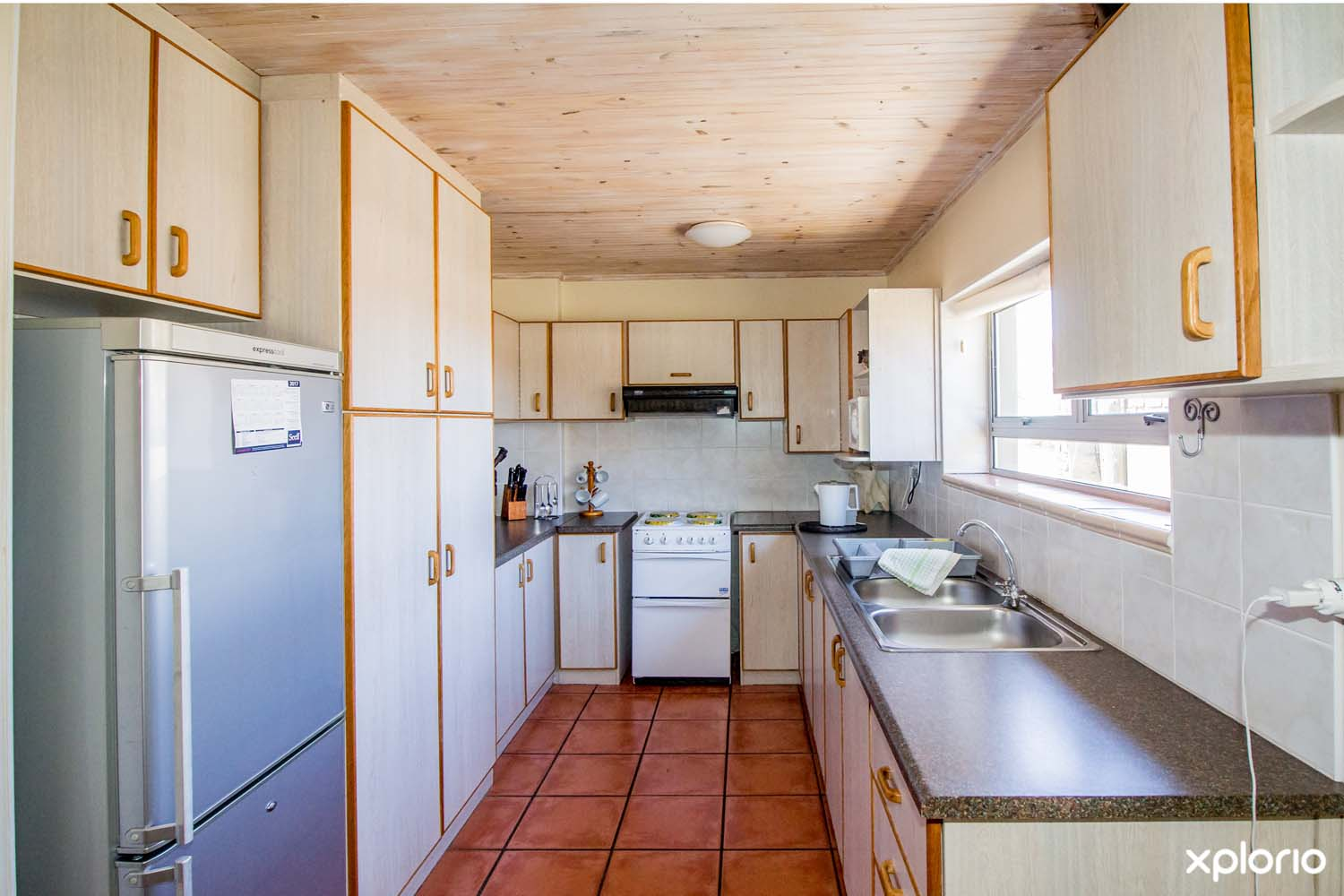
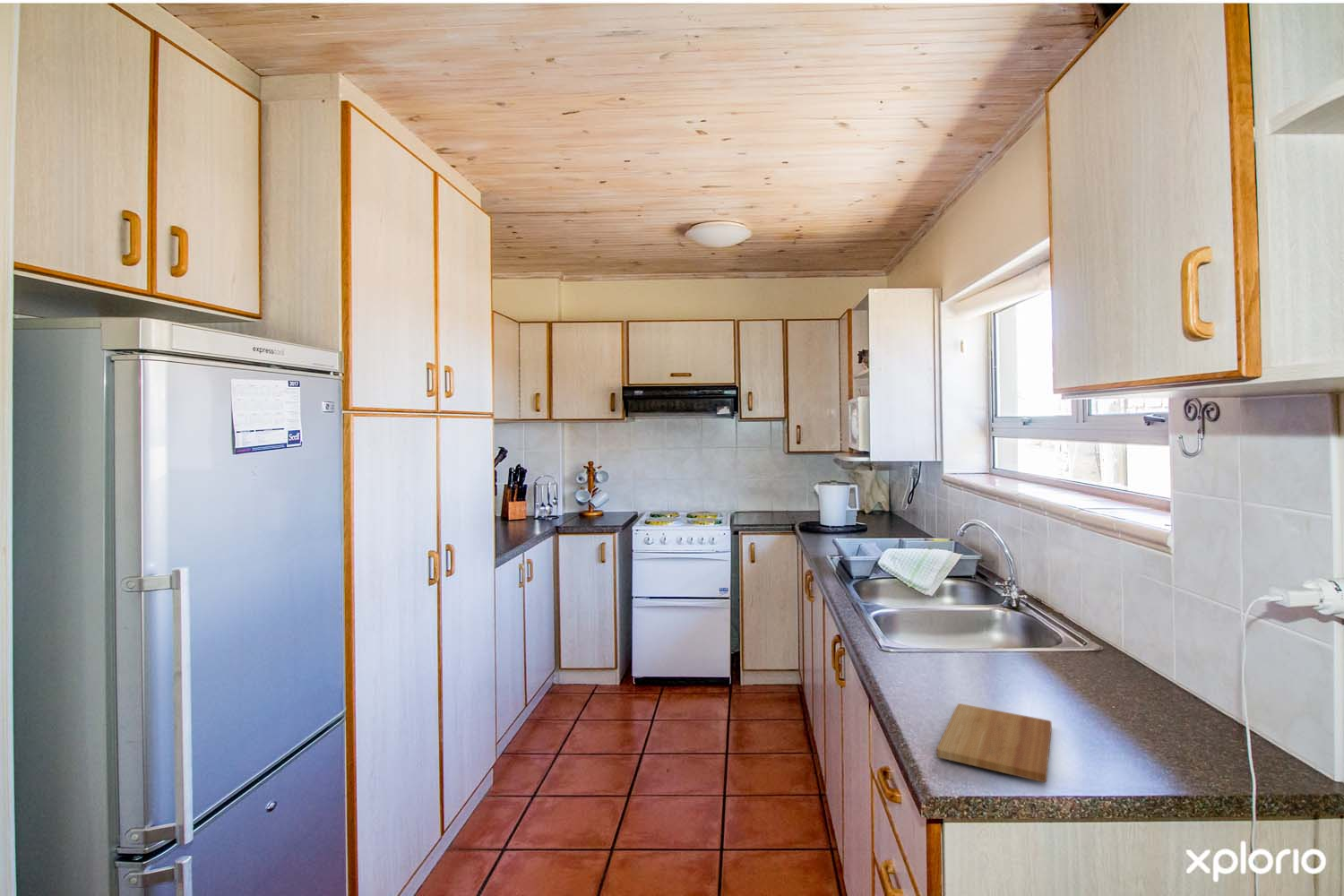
+ cutting board (996, 737)
